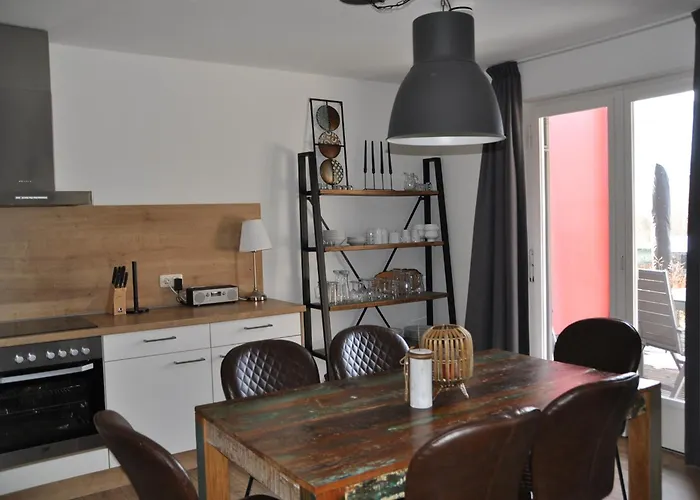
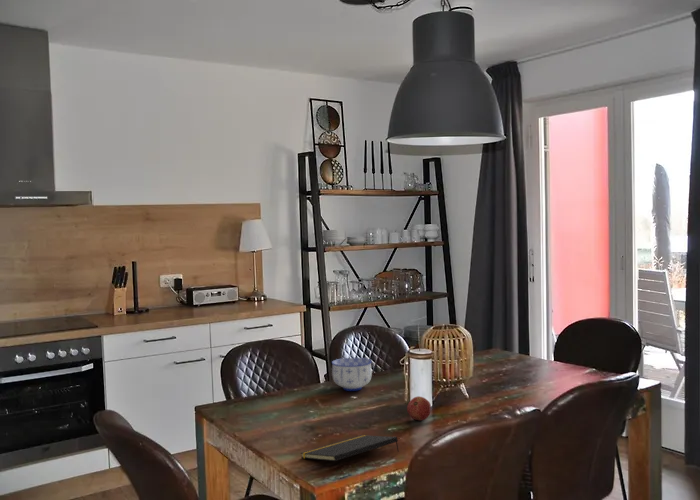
+ notepad (349, 447)
+ bowl (352, 375)
+ fruit (419, 408)
